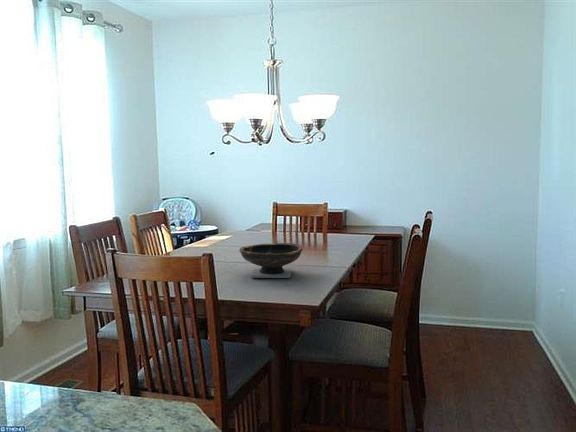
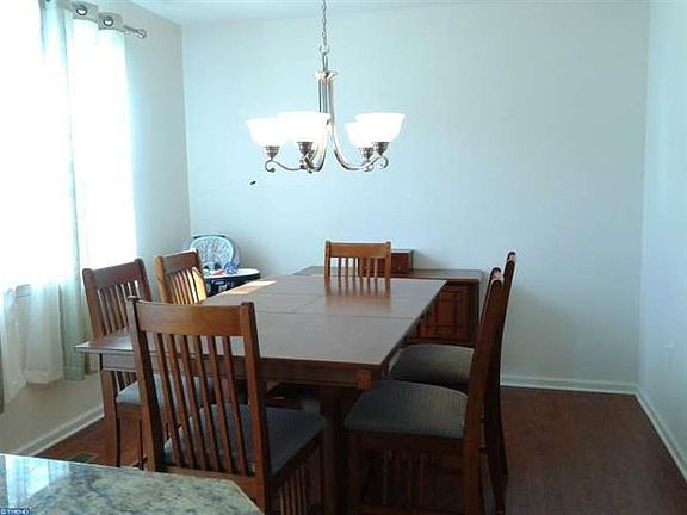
- bowl (271, 260)
